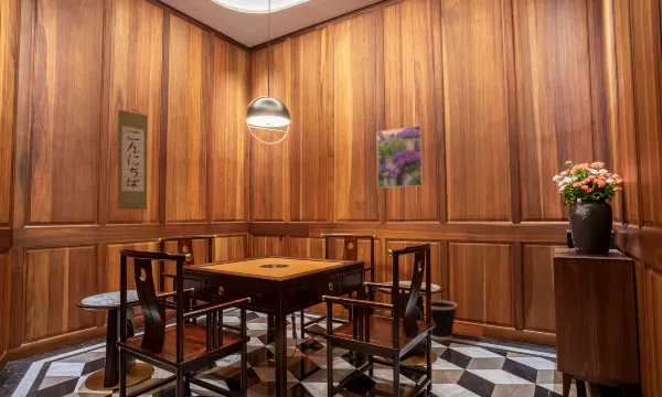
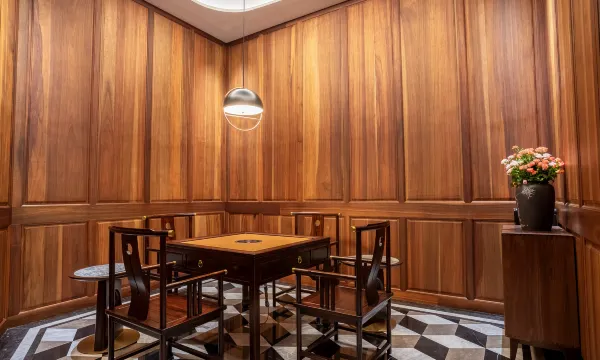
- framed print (398, 158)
- wall scroll (132, 159)
- wastebasket (440, 320)
